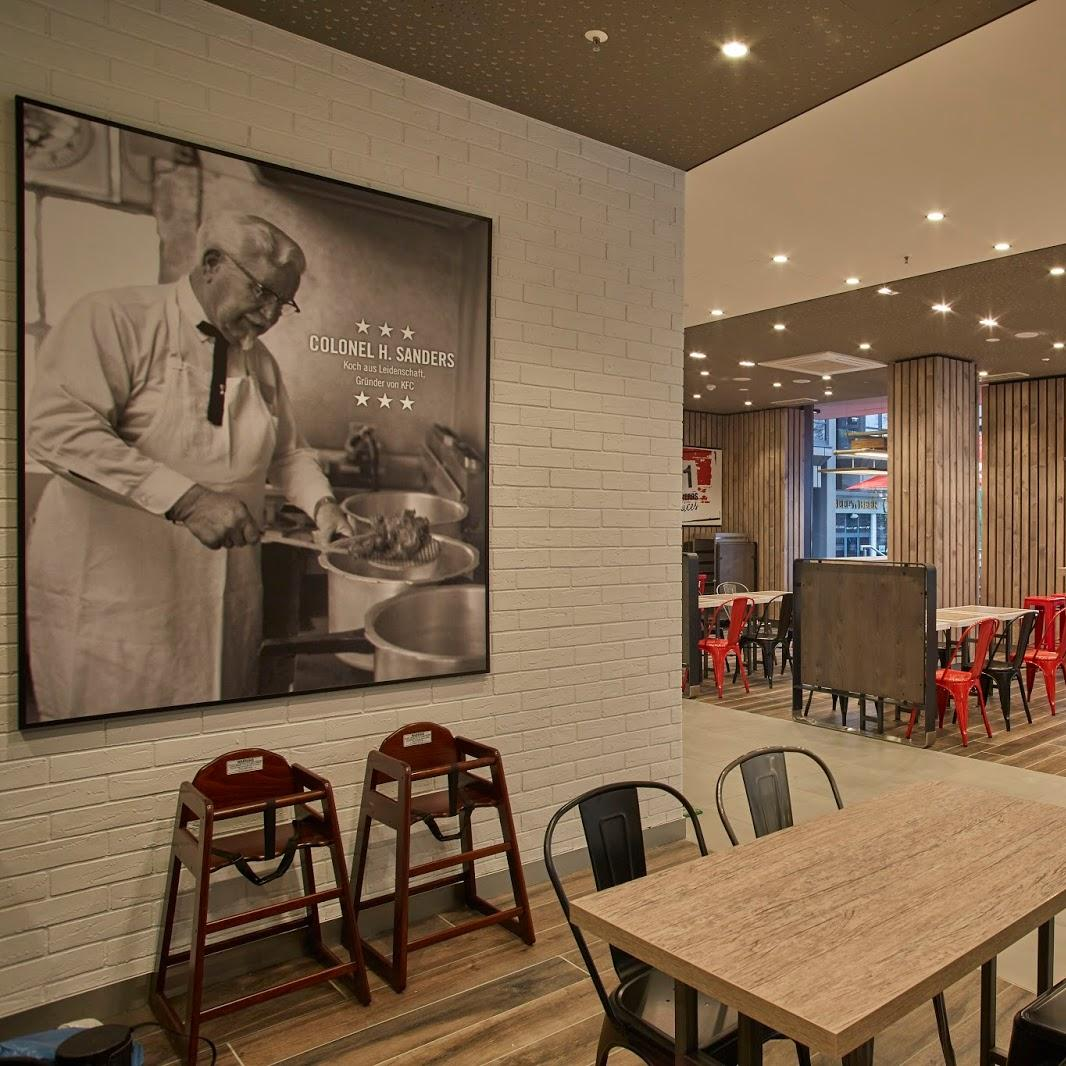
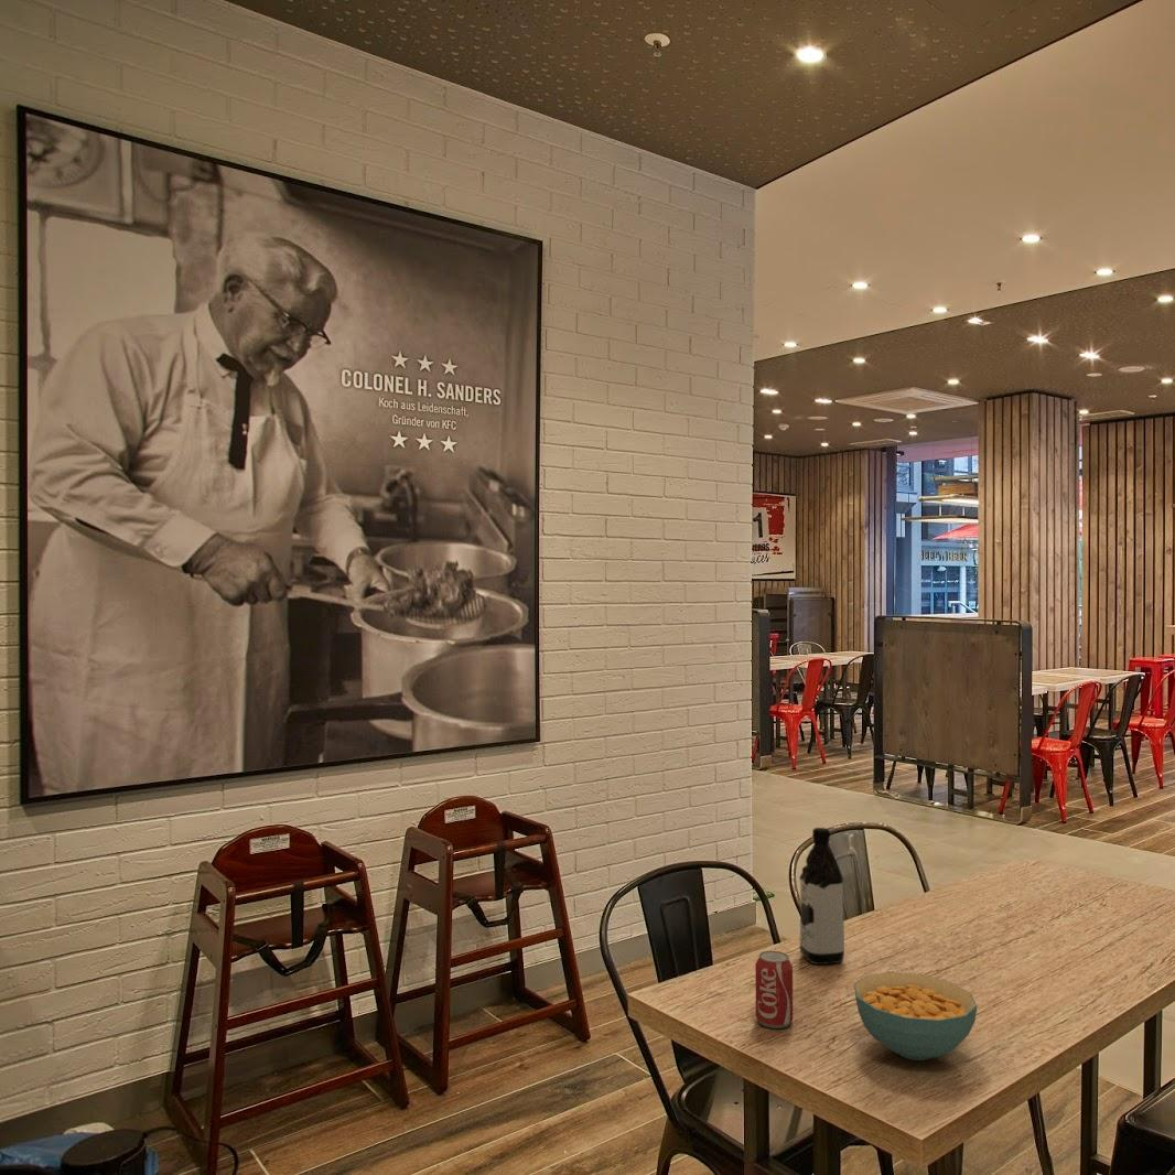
+ cereal bowl (914, 1023)
+ beverage can (774, 989)
+ water bottle (821, 893)
